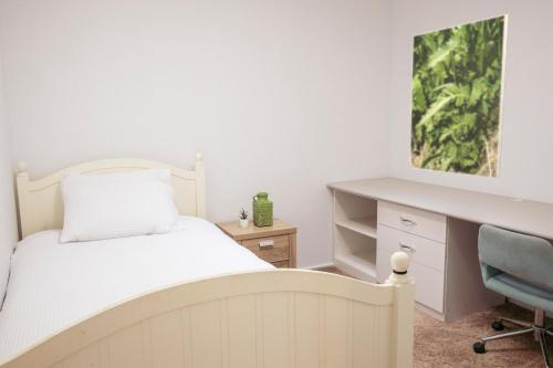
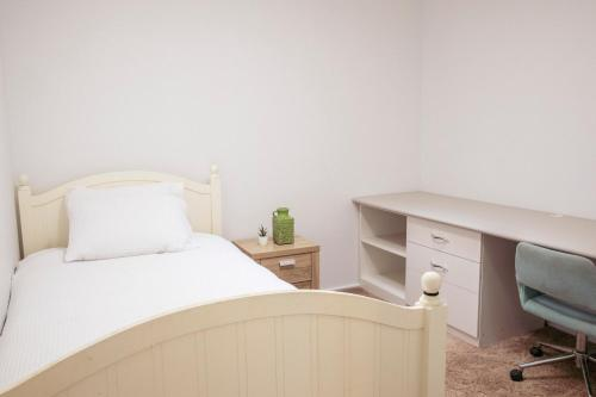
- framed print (452, 101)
